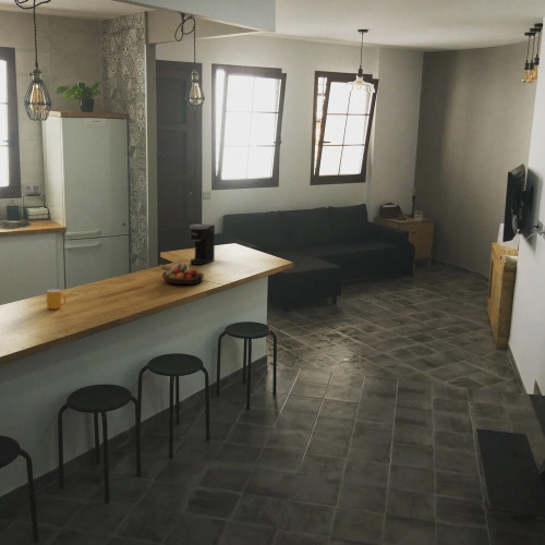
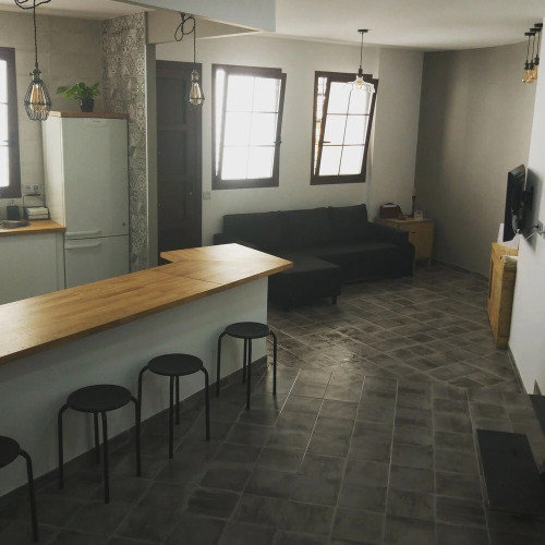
- coffee maker (202, 243)
- mug (57, 299)
- fruit bowl (182, 272)
